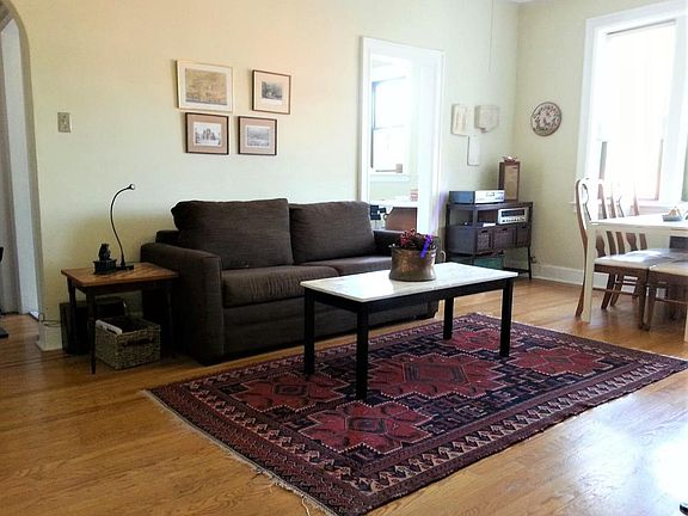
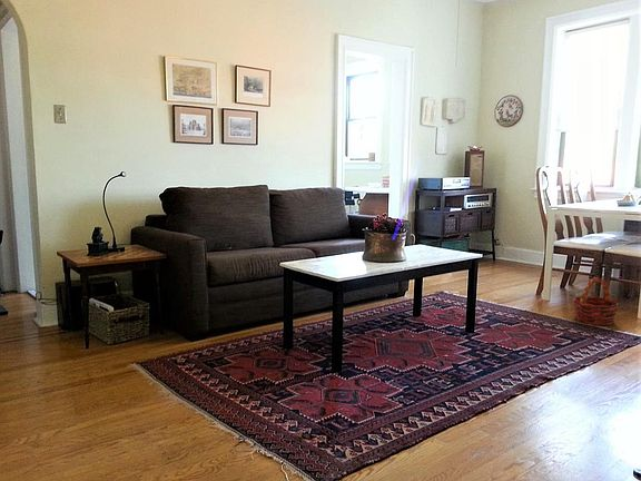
+ basket (595, 298)
